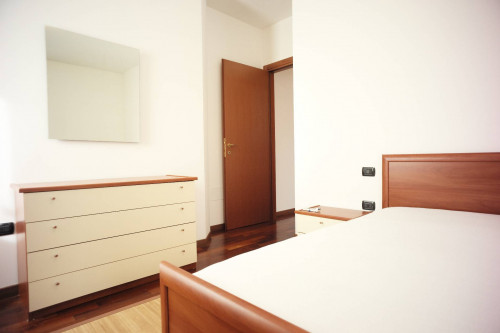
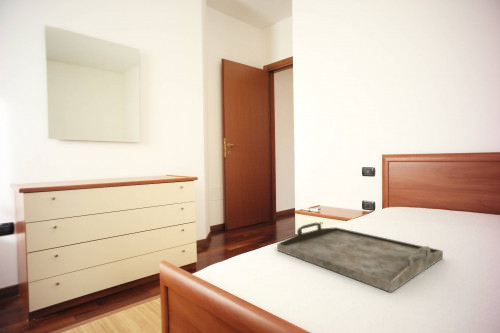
+ serving tray (355, 244)
